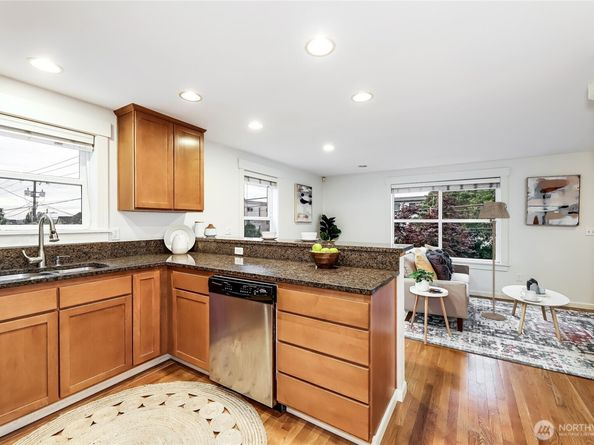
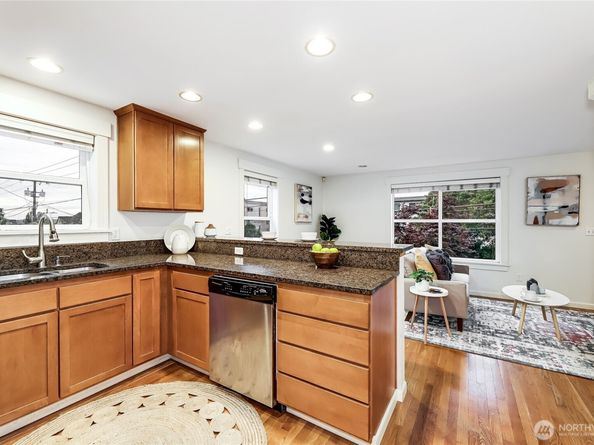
- floor lamp (493, 259)
